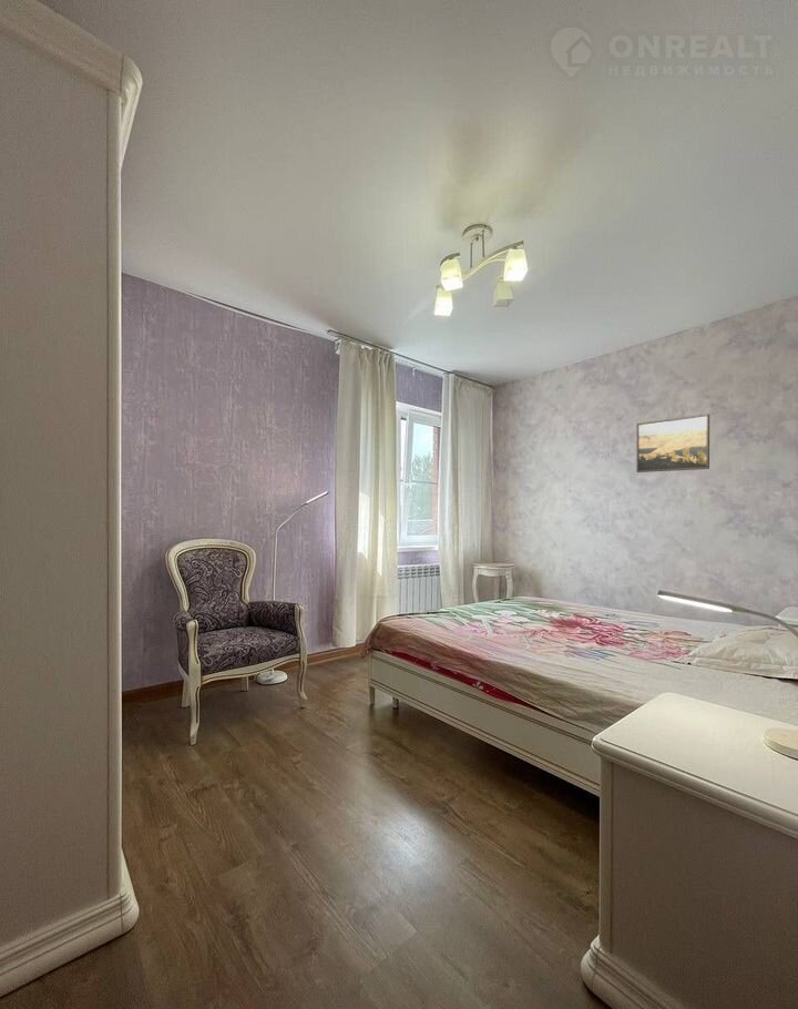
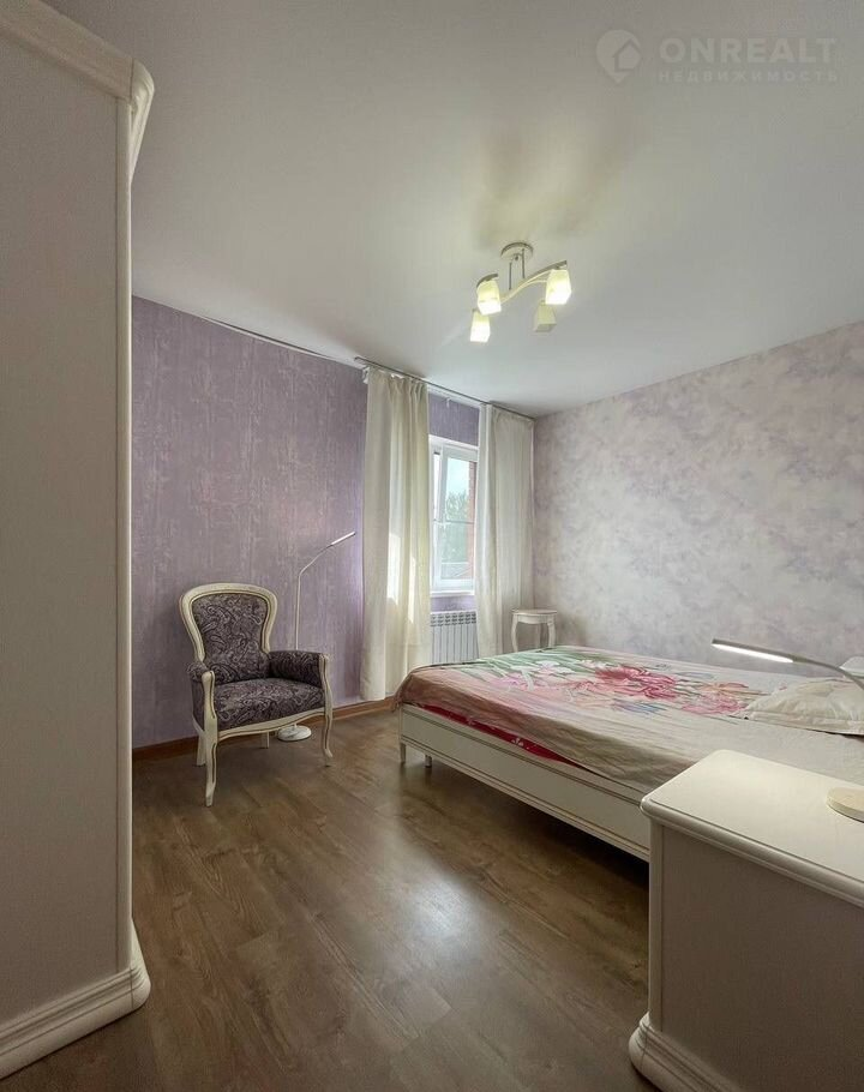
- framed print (671, 445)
